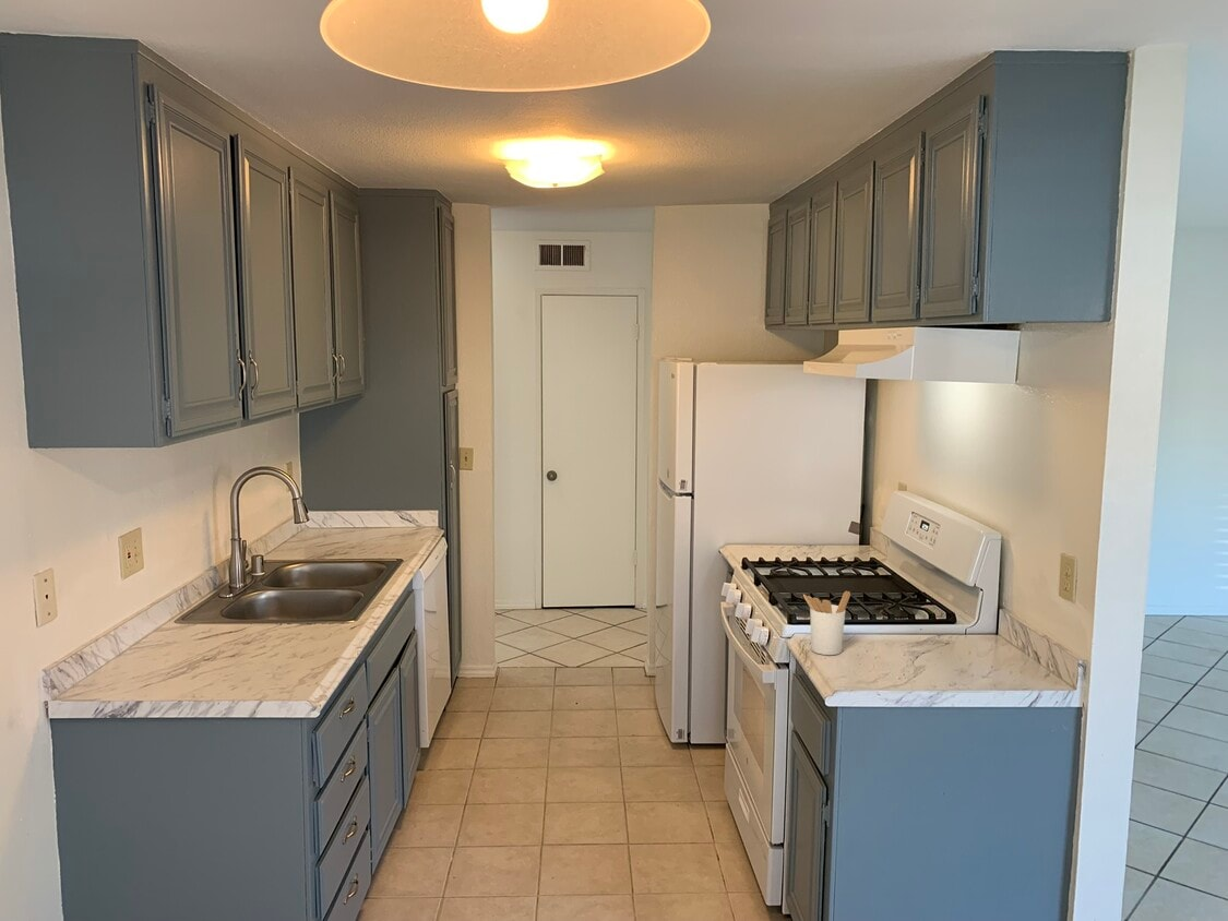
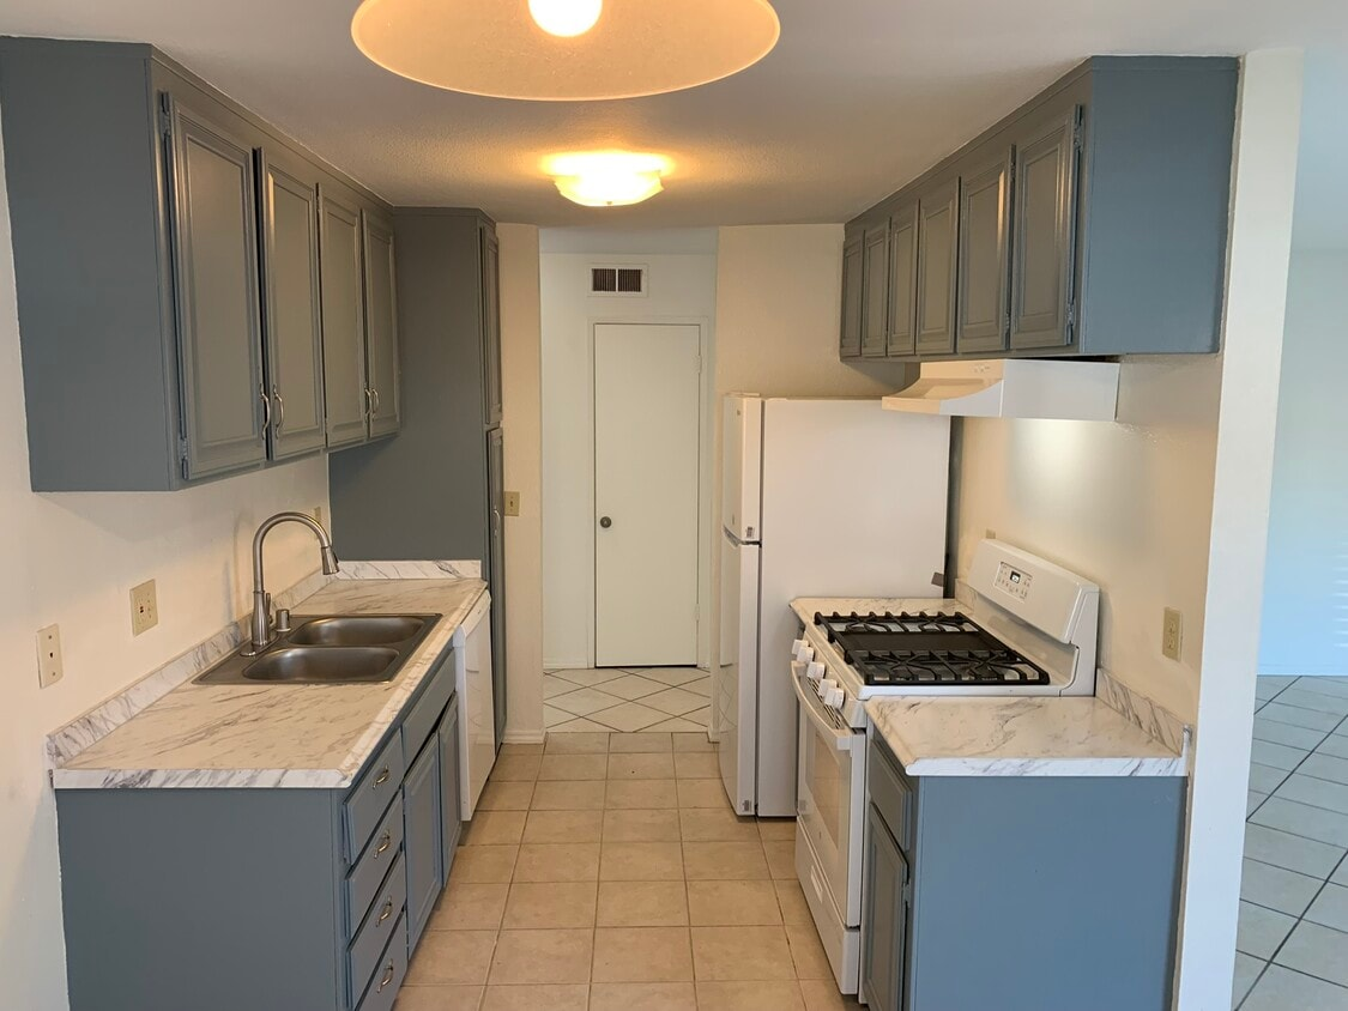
- utensil holder (824, 621)
